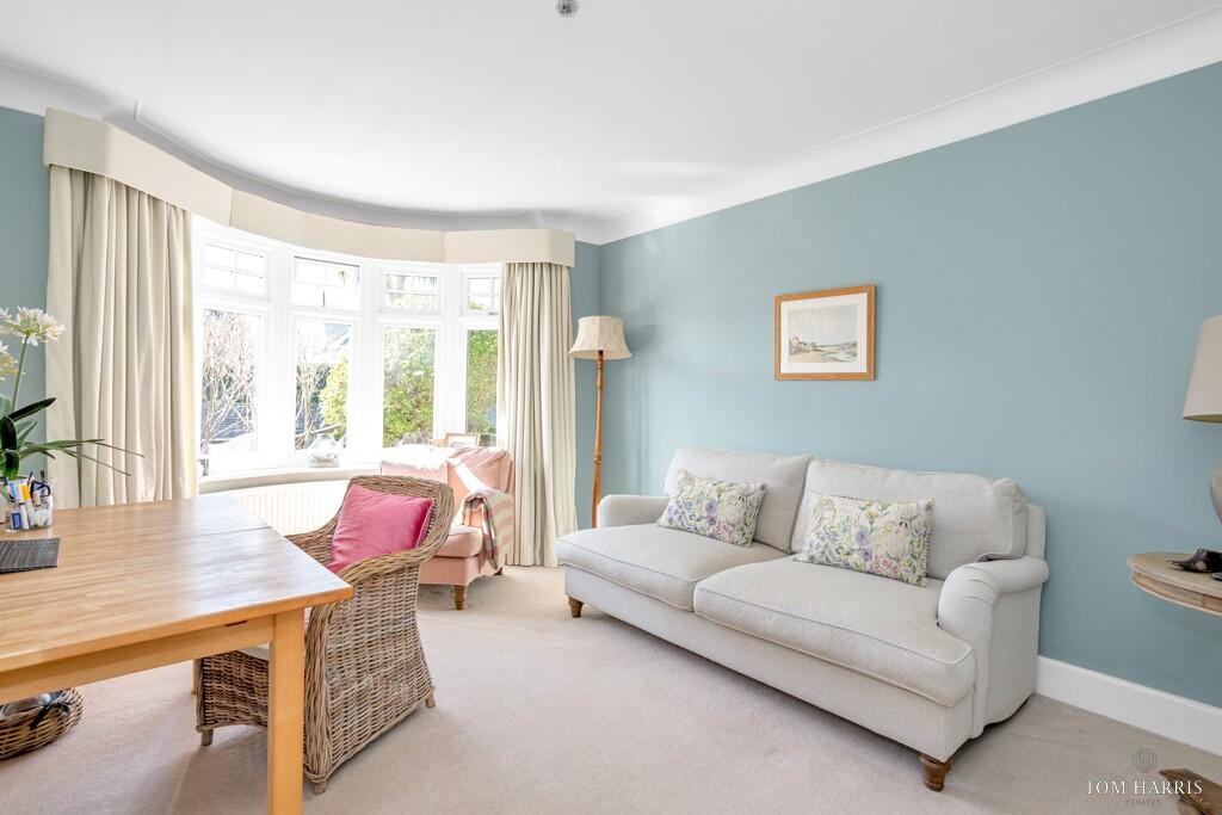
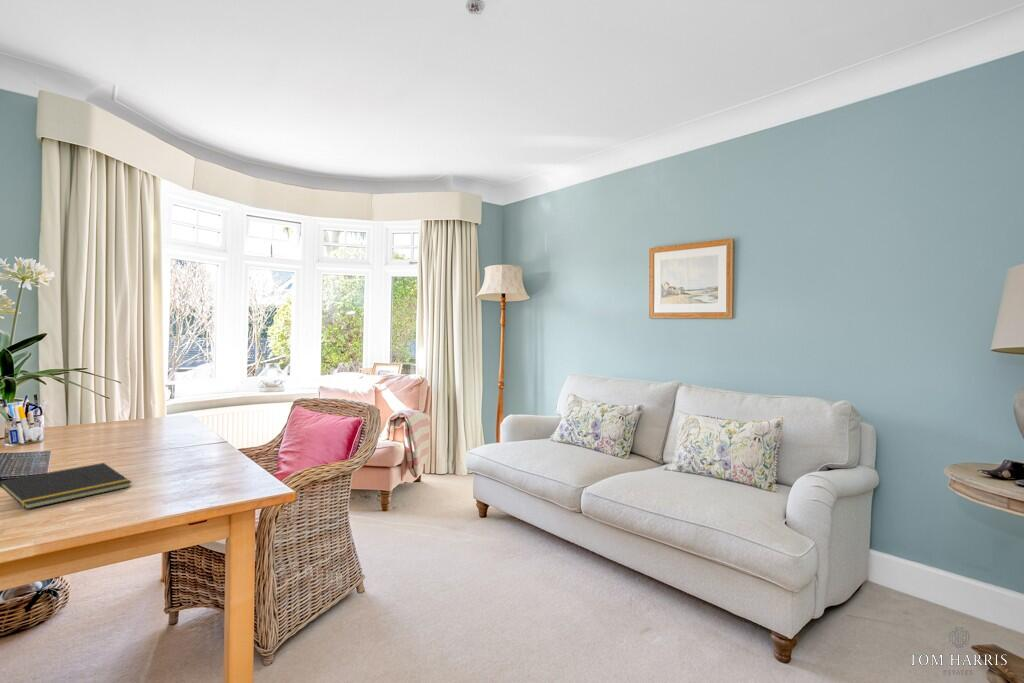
+ notepad (68, 483)
